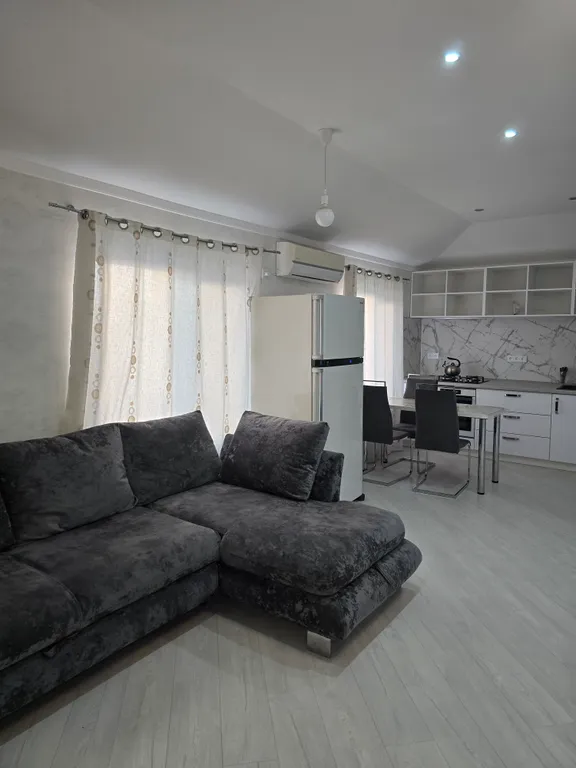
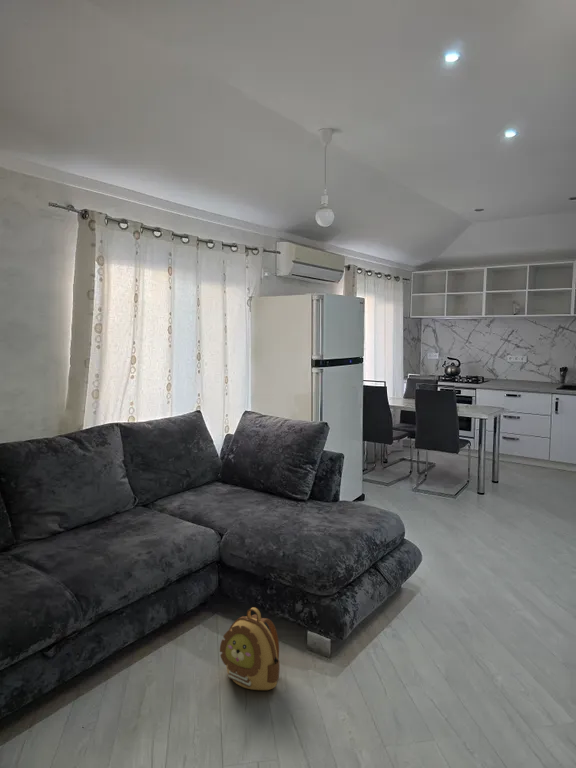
+ backpack (252, 643)
